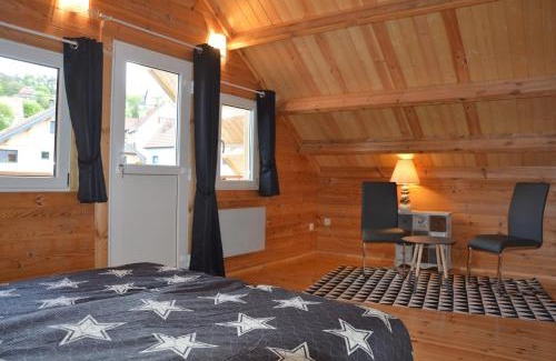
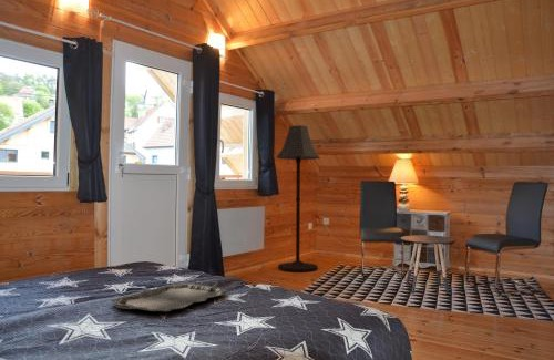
+ floor lamp (298, 197)
+ serving tray (173, 296)
